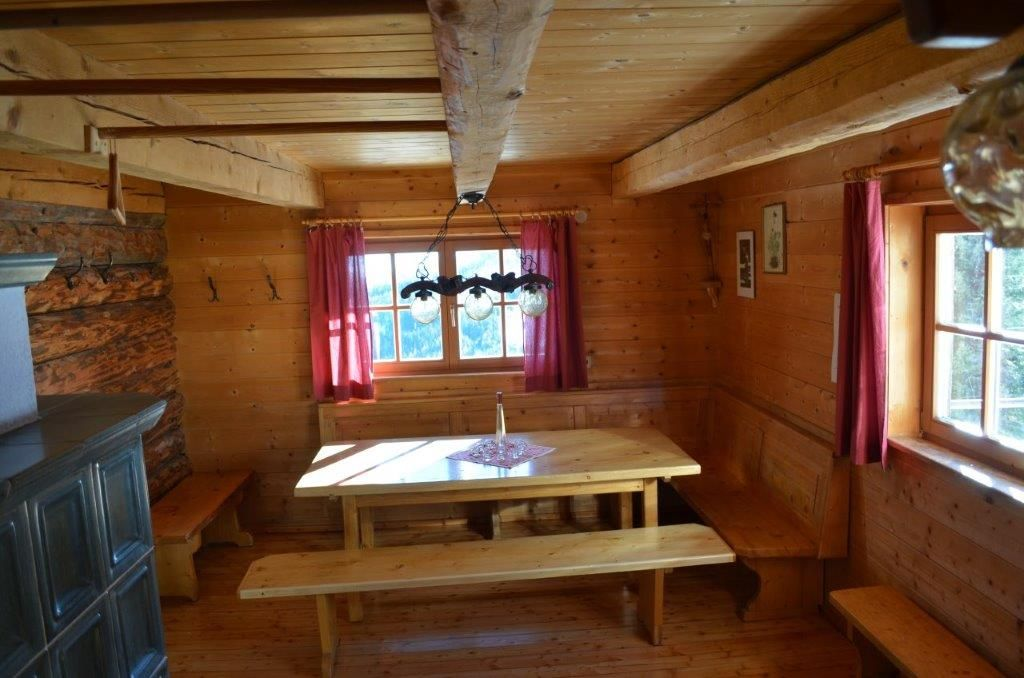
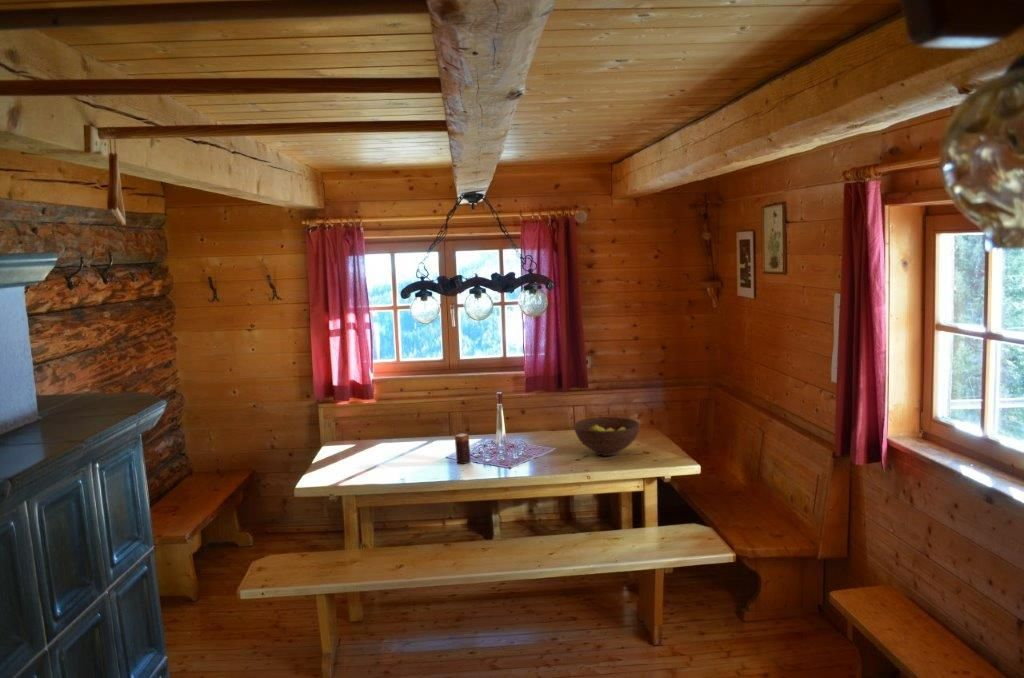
+ fruit bowl (606, 438)
+ candle (462, 448)
